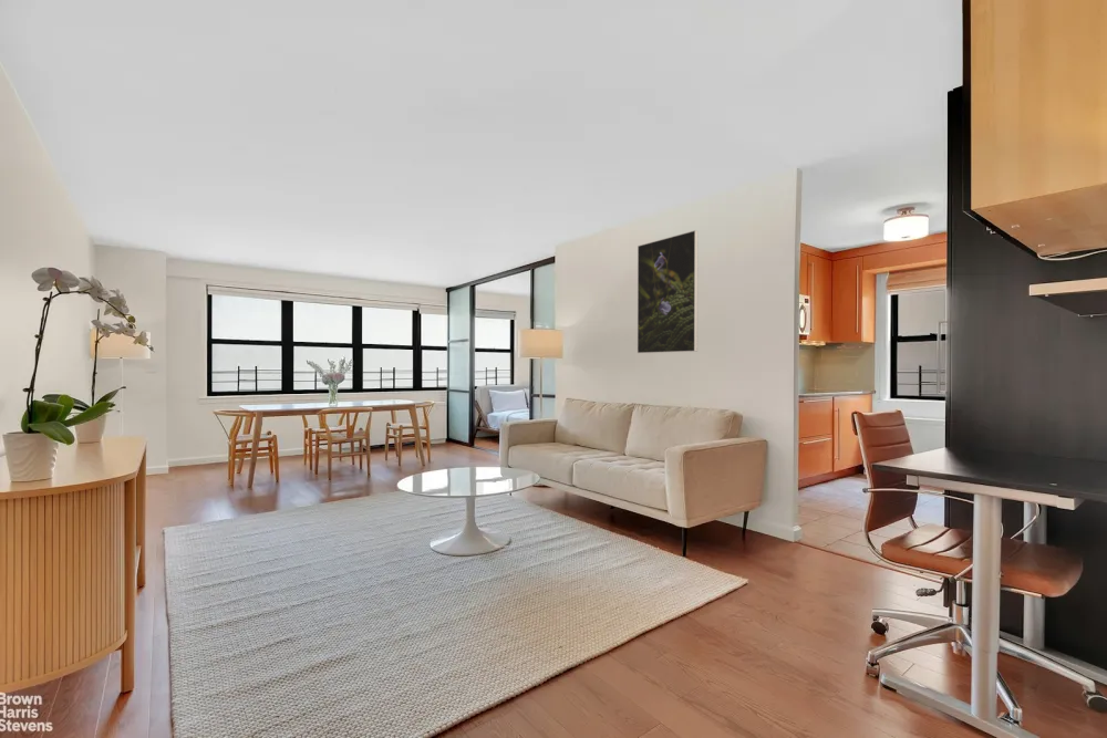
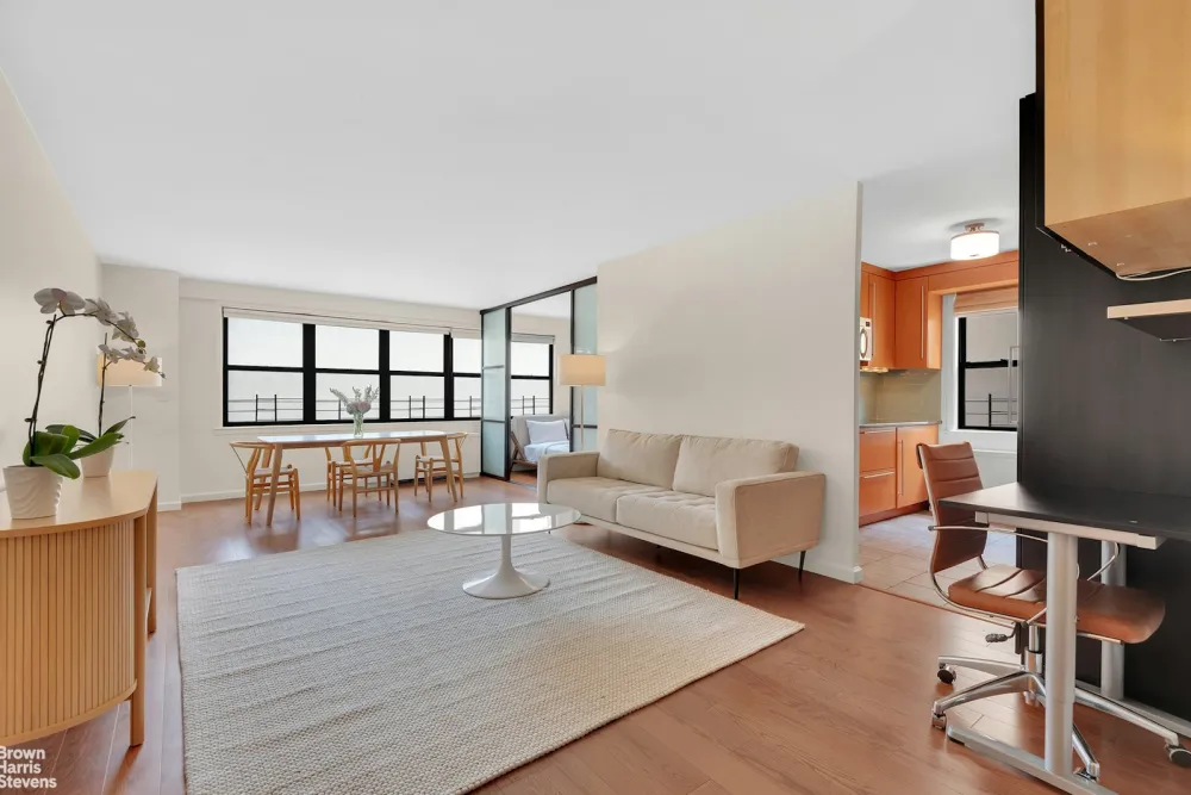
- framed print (665, 295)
